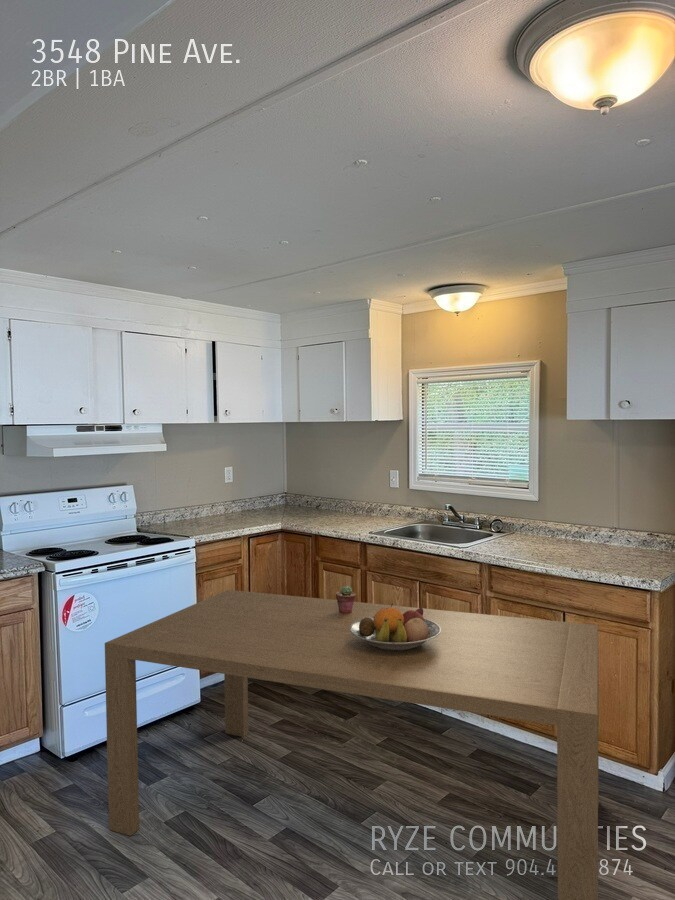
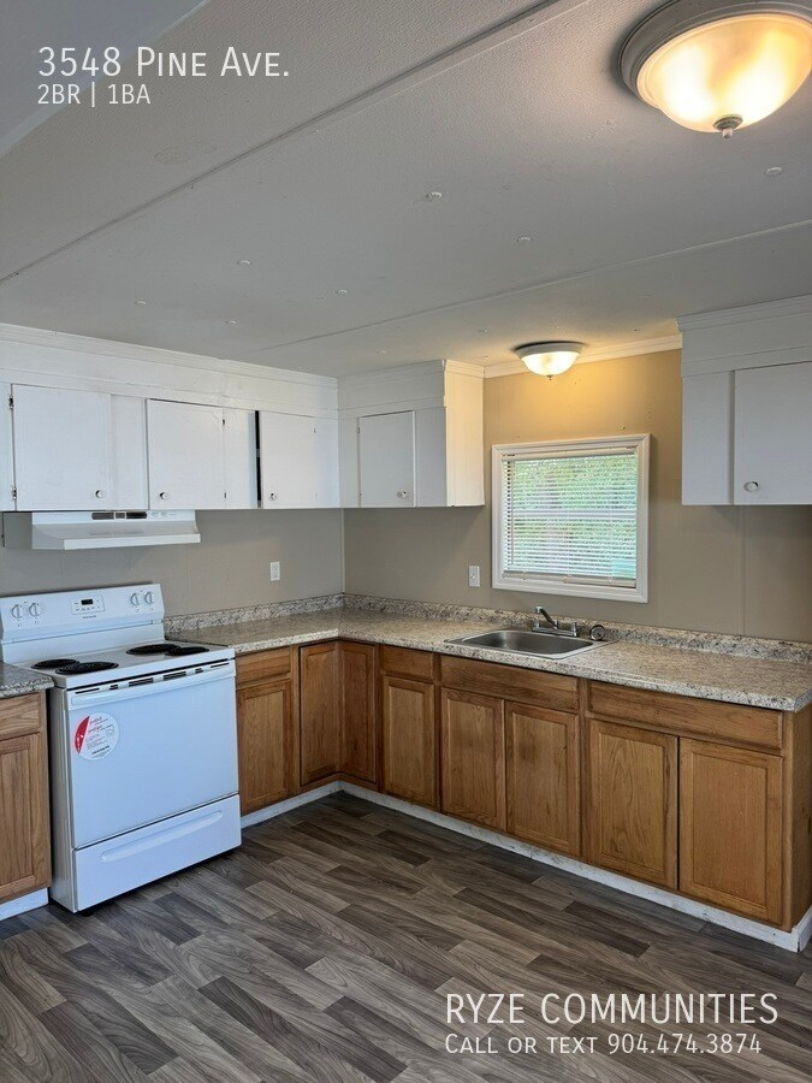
- potted succulent (345, 598)
- dining table (364, 695)
- fruit bowl (394, 623)
